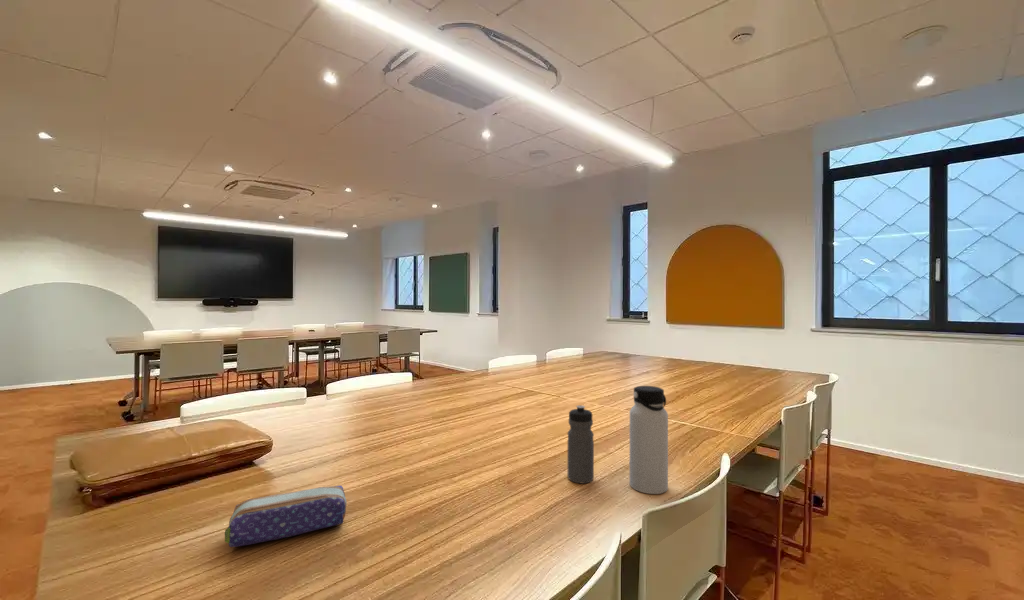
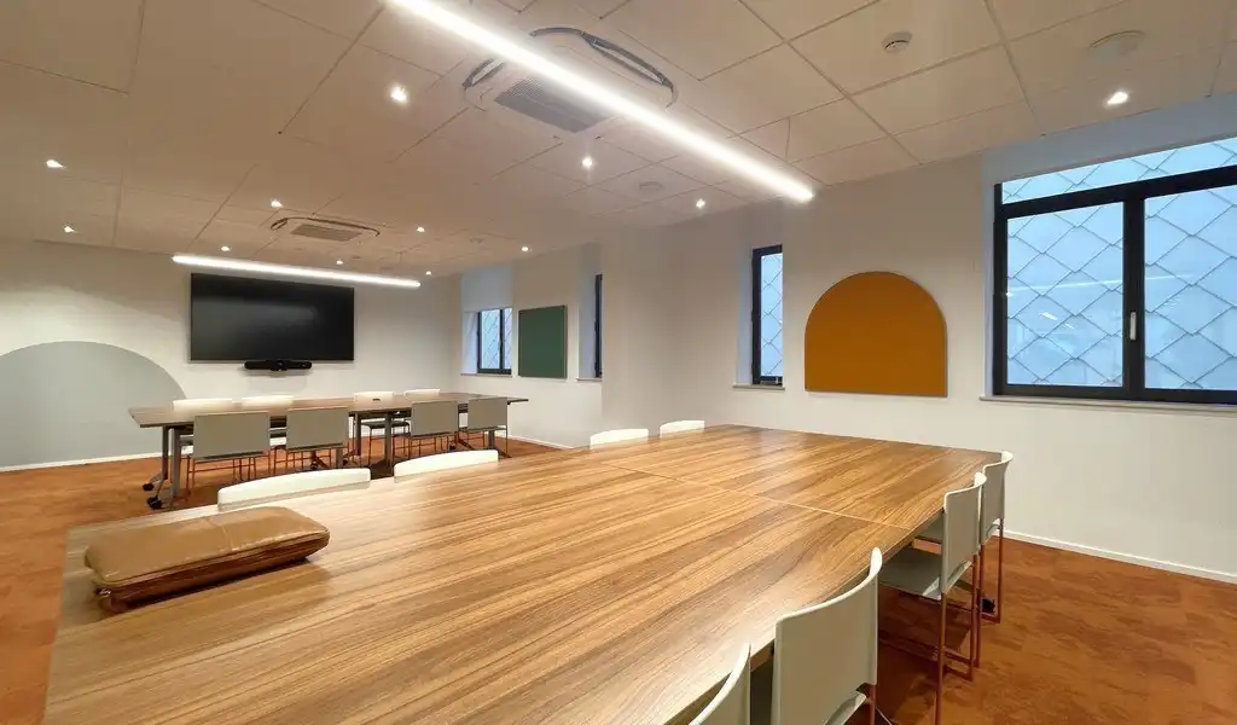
- water bottle (648, 437)
- water bottle (580, 442)
- pencil case (289, 513)
